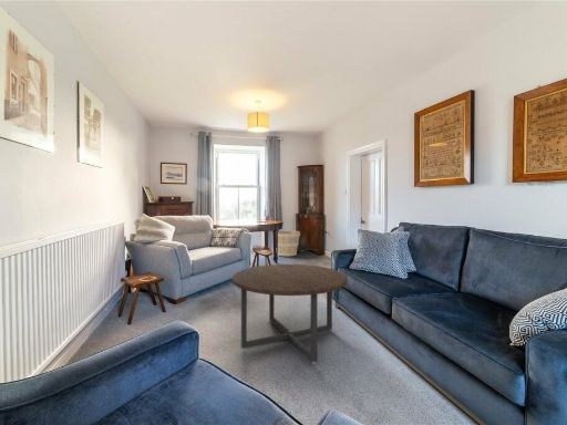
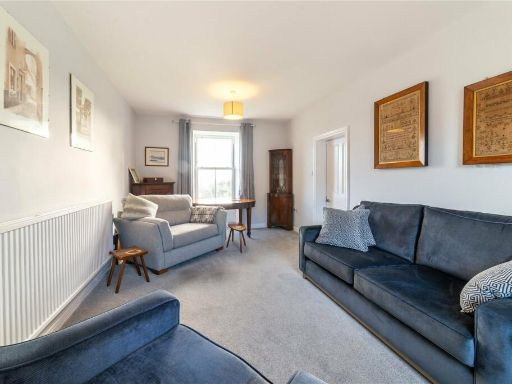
- coffee table (289, 294)
- wooden bucket (286, 242)
